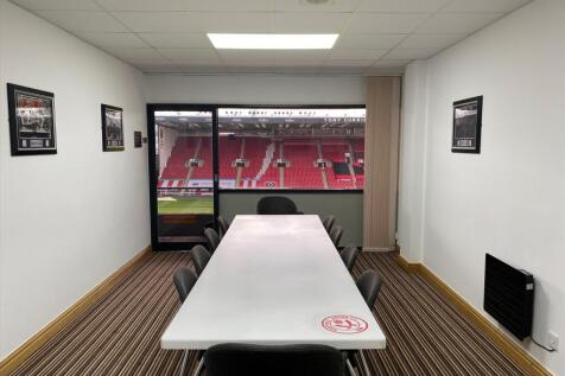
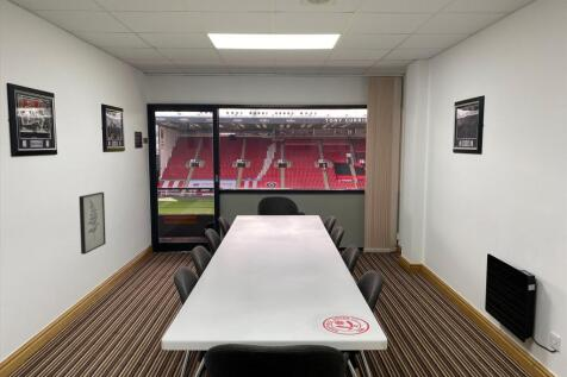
+ wall art (93, 221)
